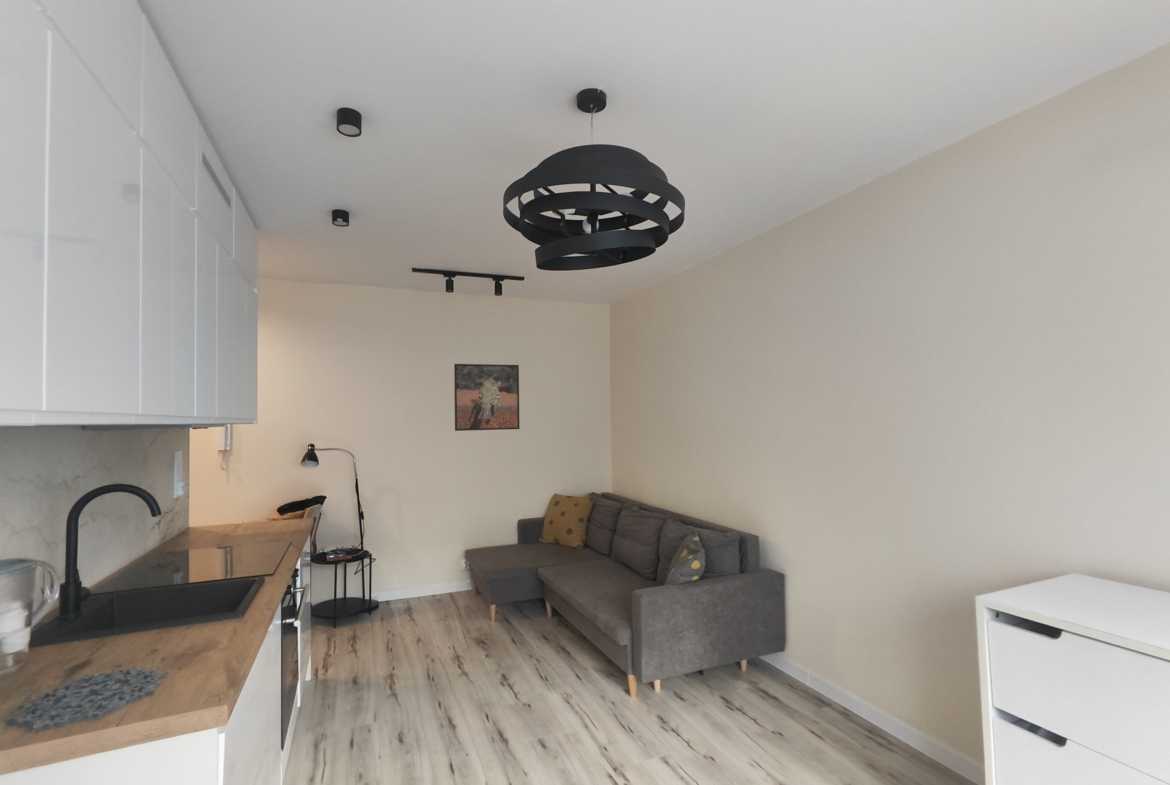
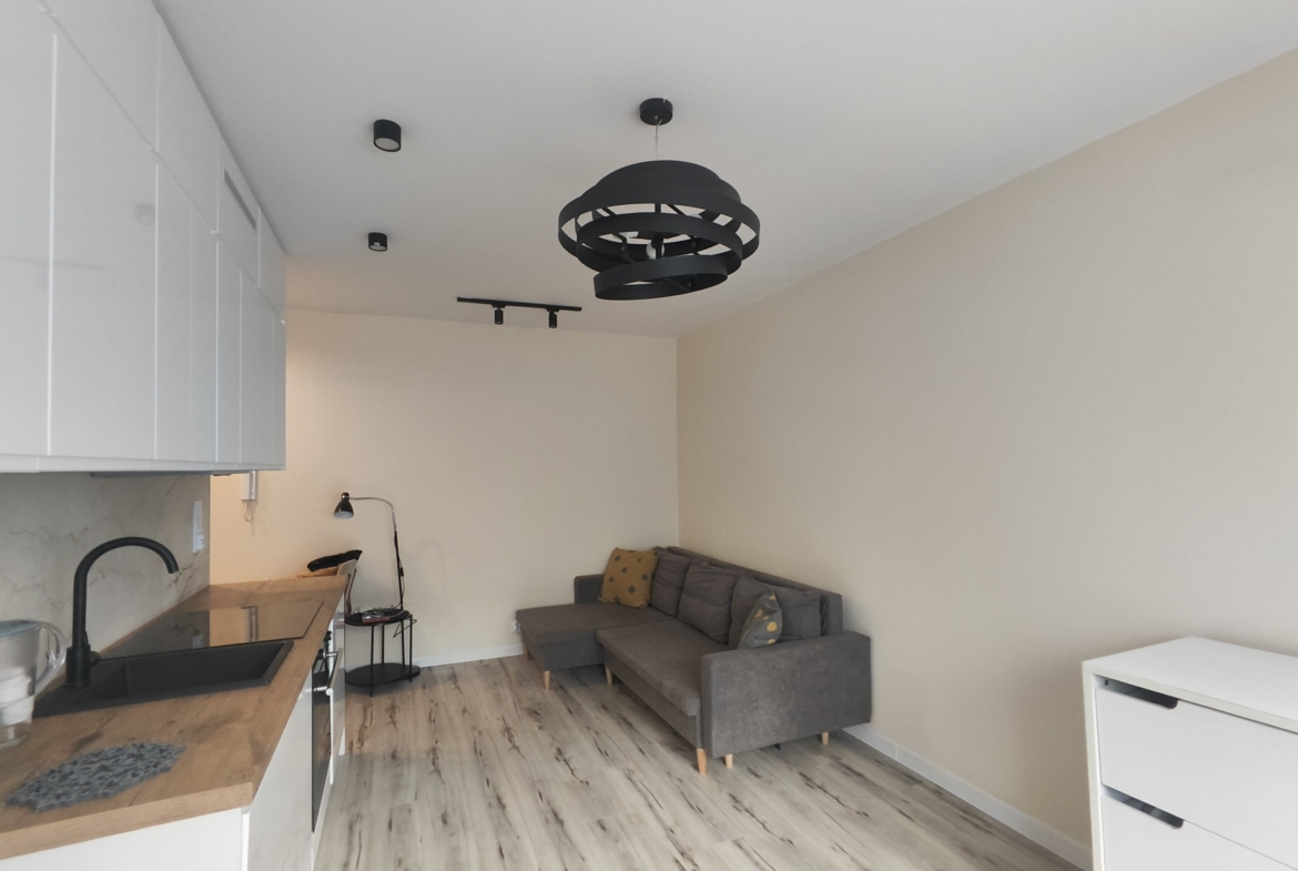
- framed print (487, 397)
